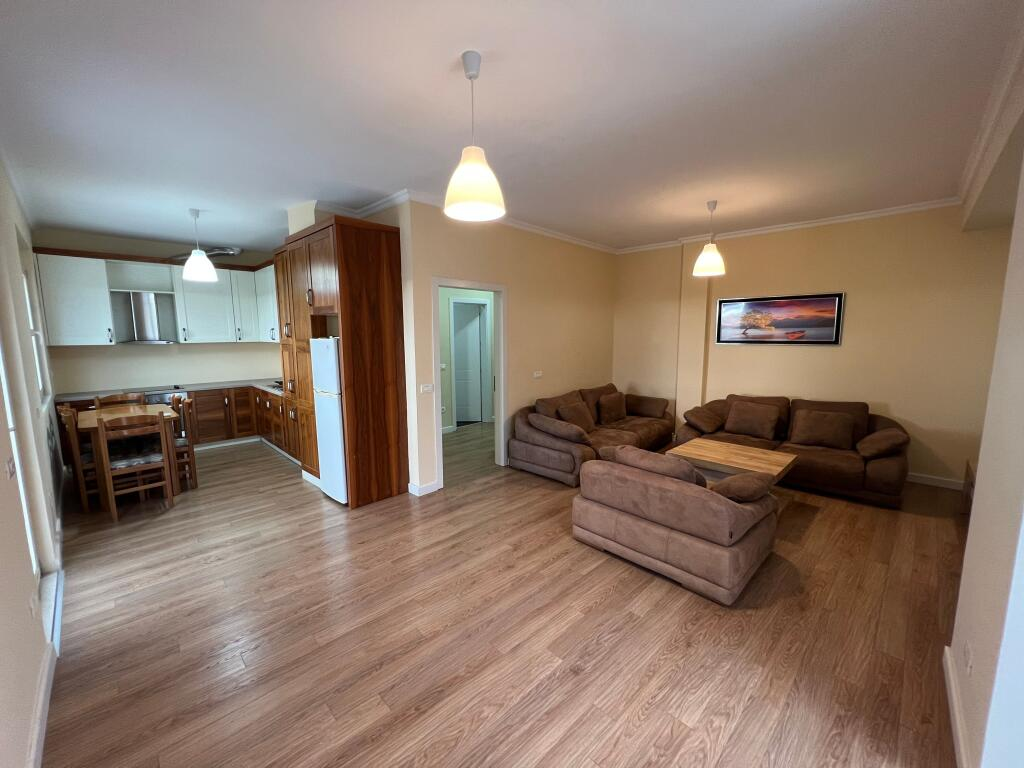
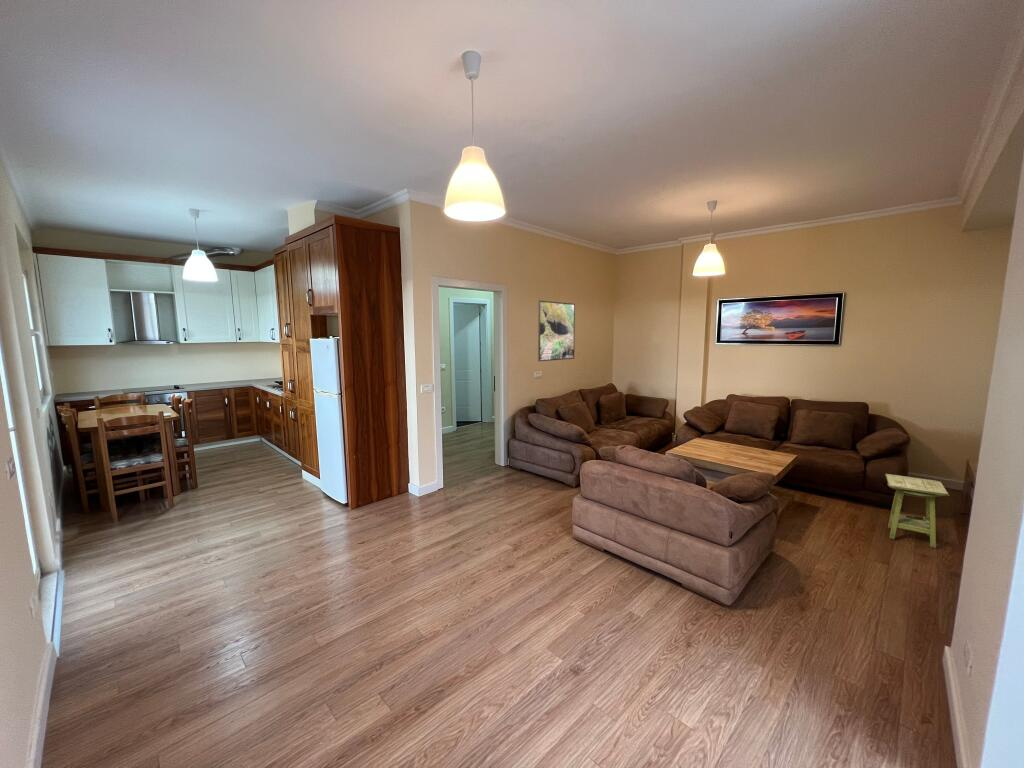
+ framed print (557, 331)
+ side table (911, 516)
